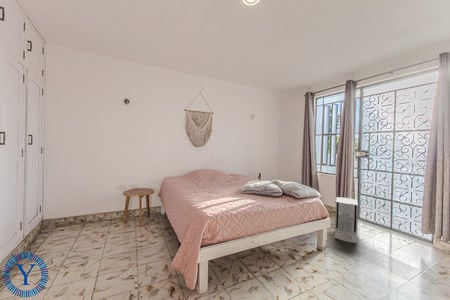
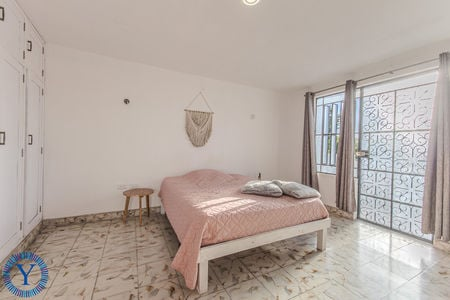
- air purifier (346, 218)
